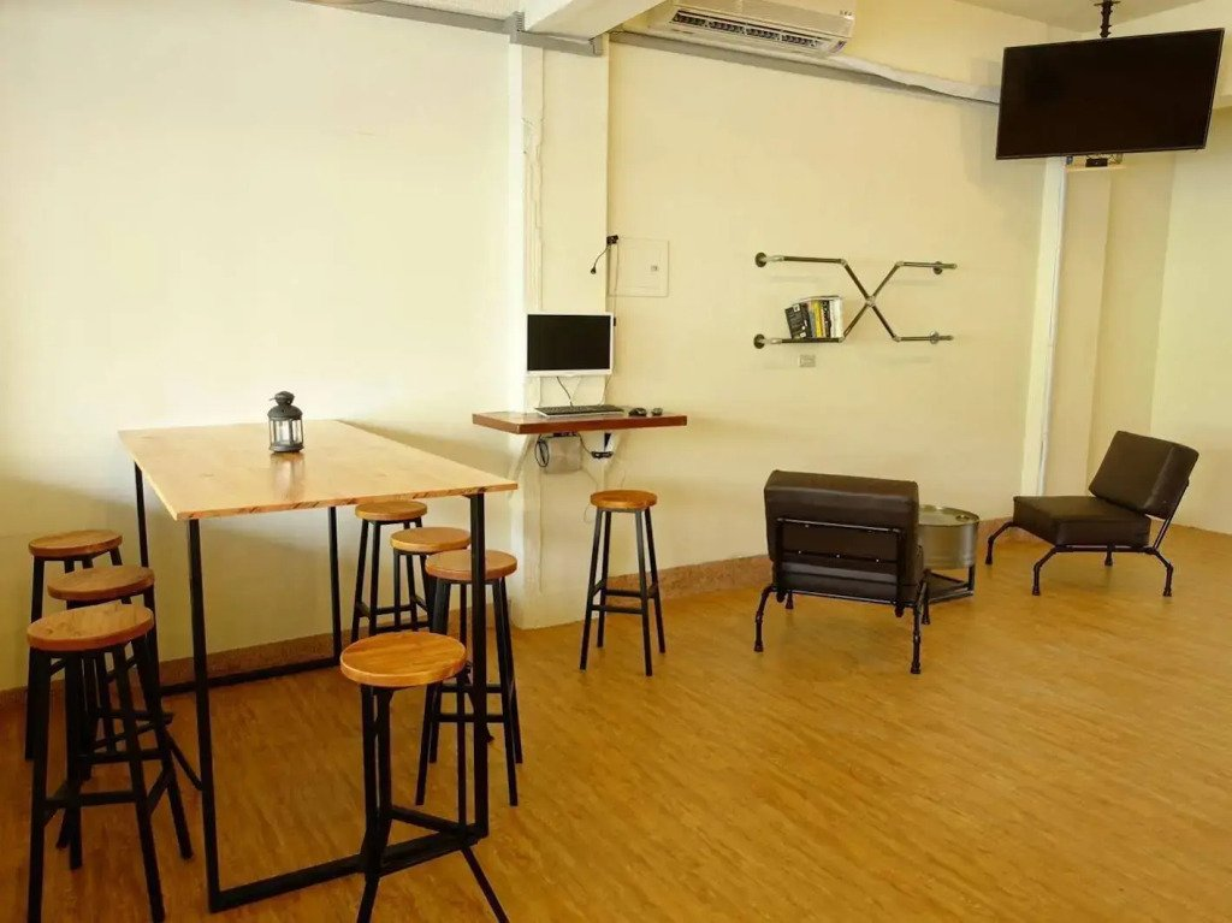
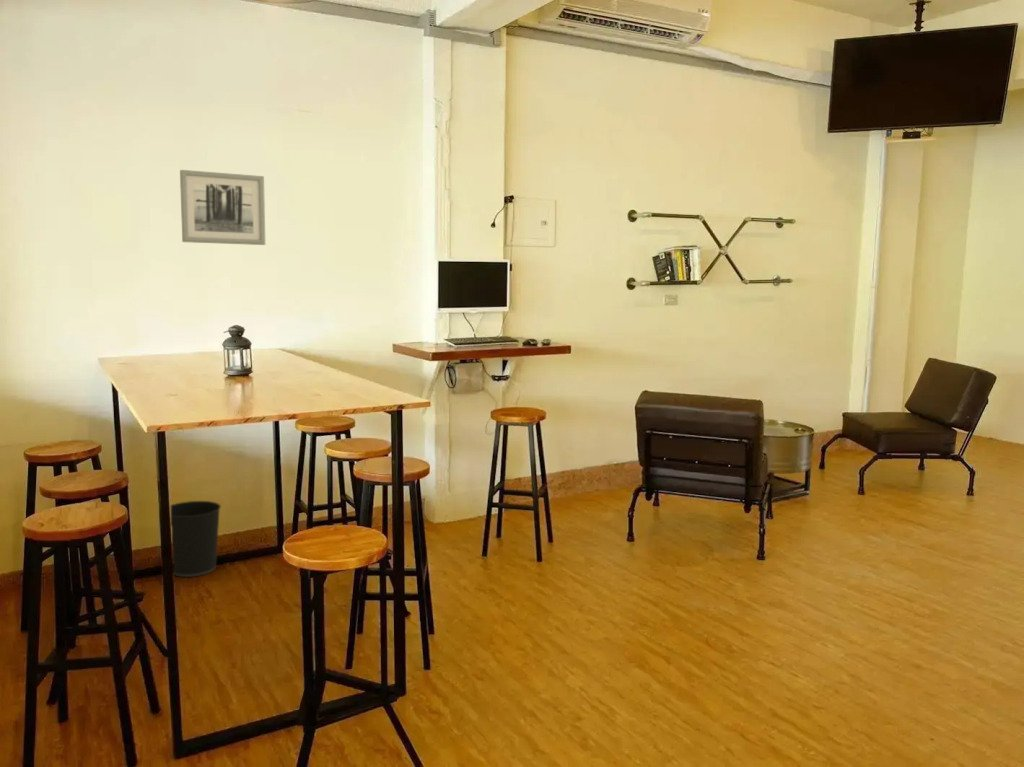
+ wastebasket (192, 538)
+ wall art (223, 208)
